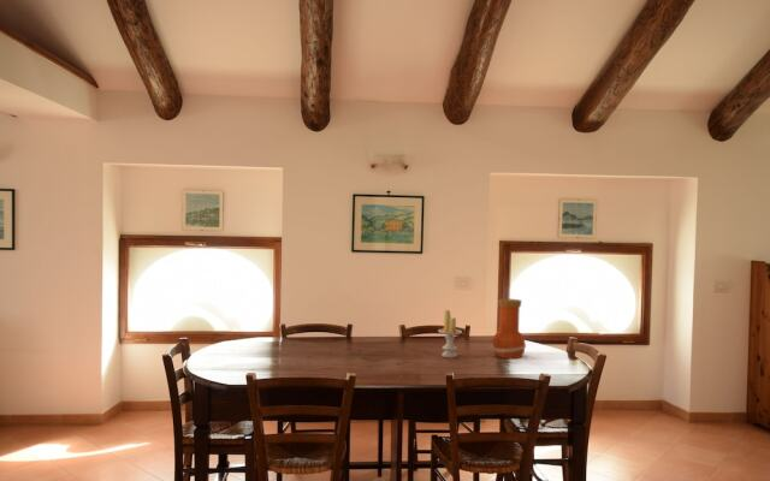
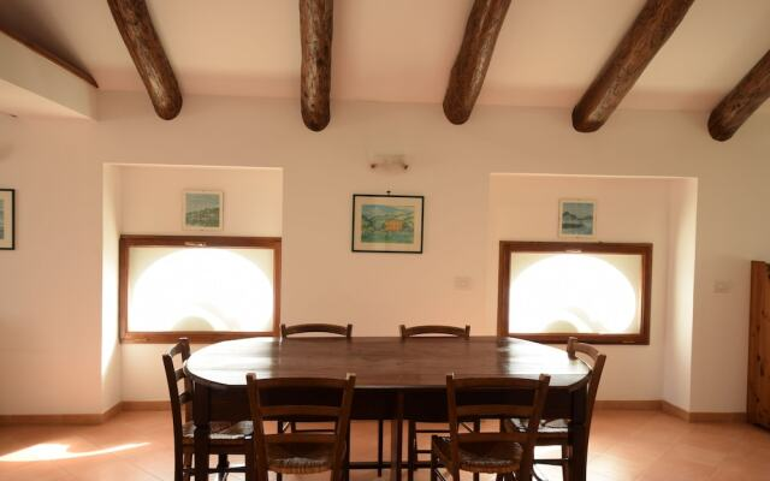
- vase (509, 327)
- candle (450, 332)
